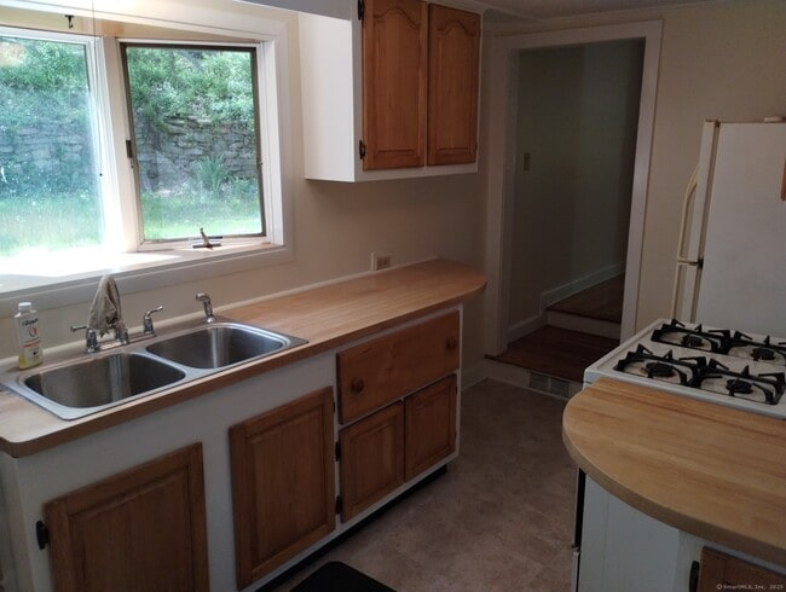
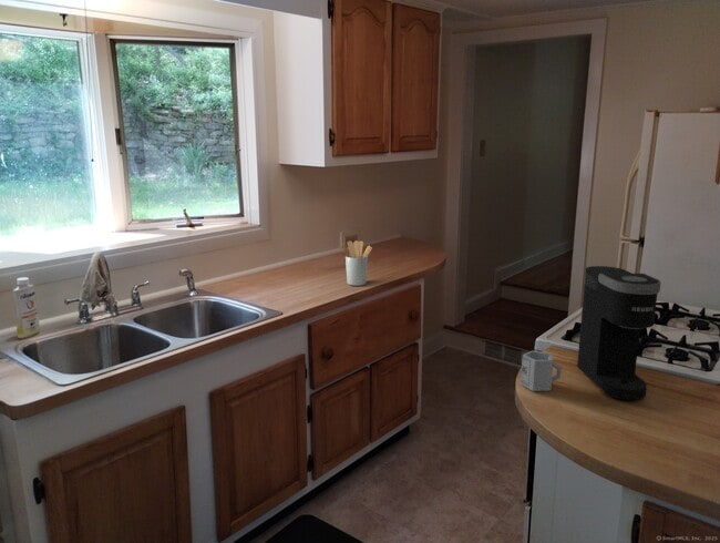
+ cup (541, 370)
+ coffee maker (615, 327)
+ utensil holder (356, 262)
